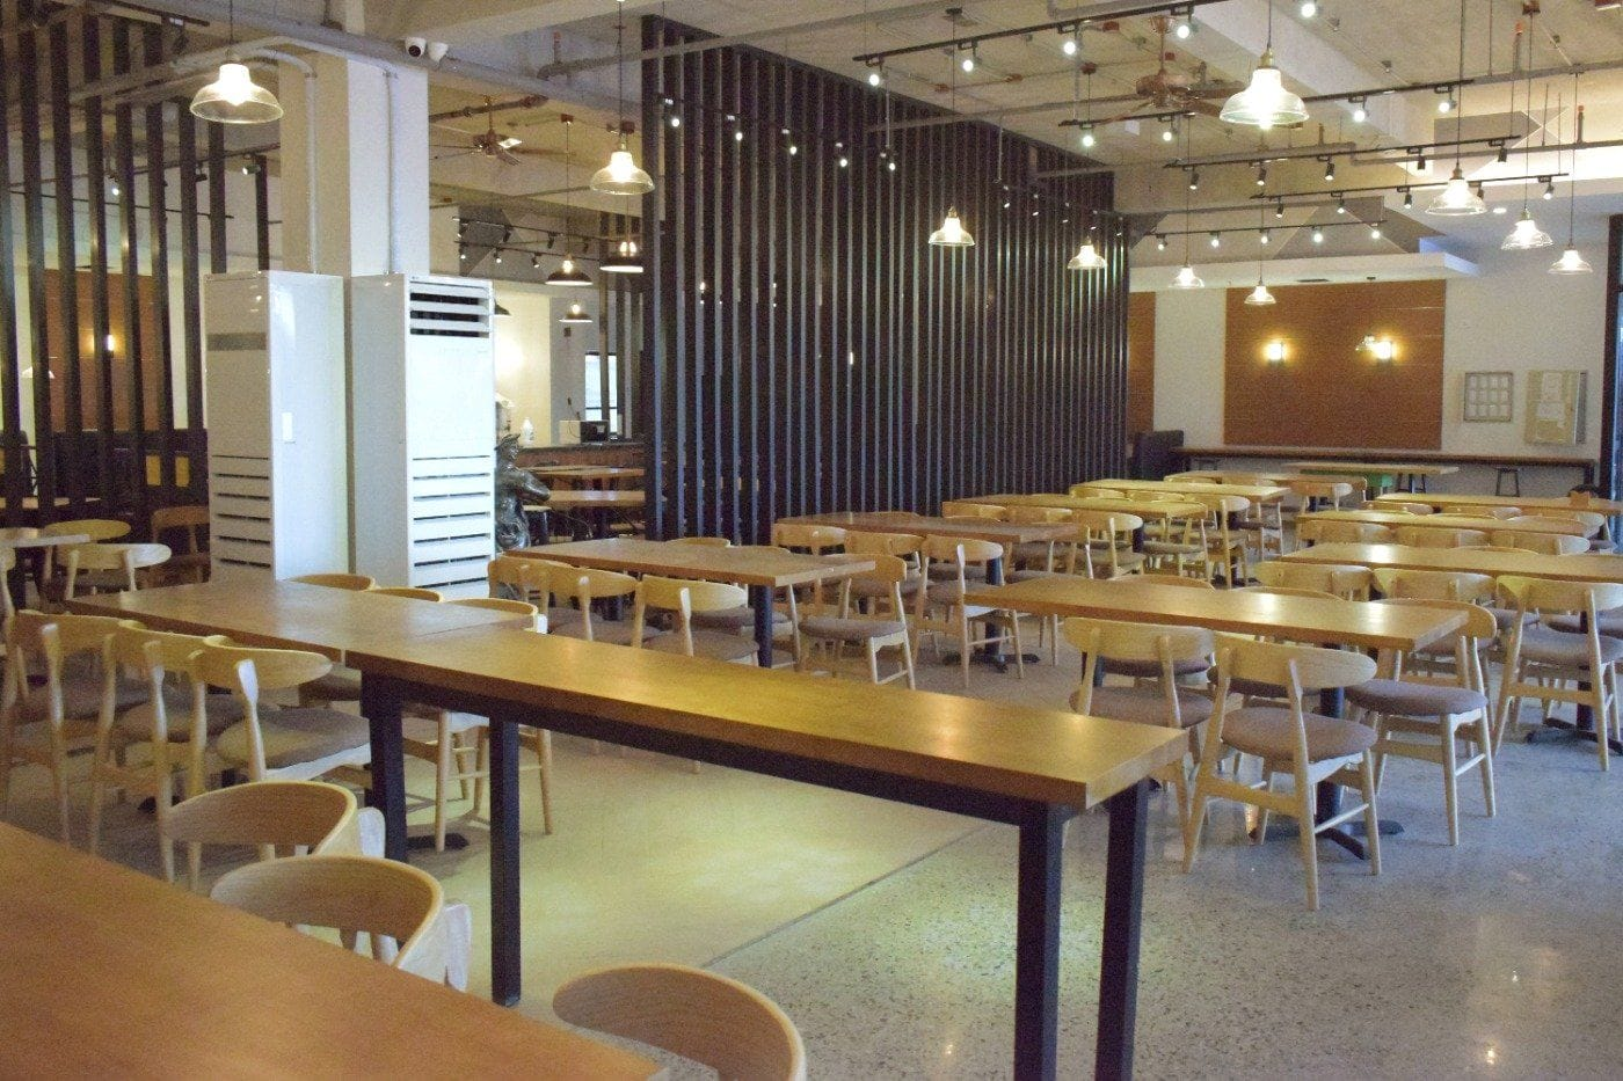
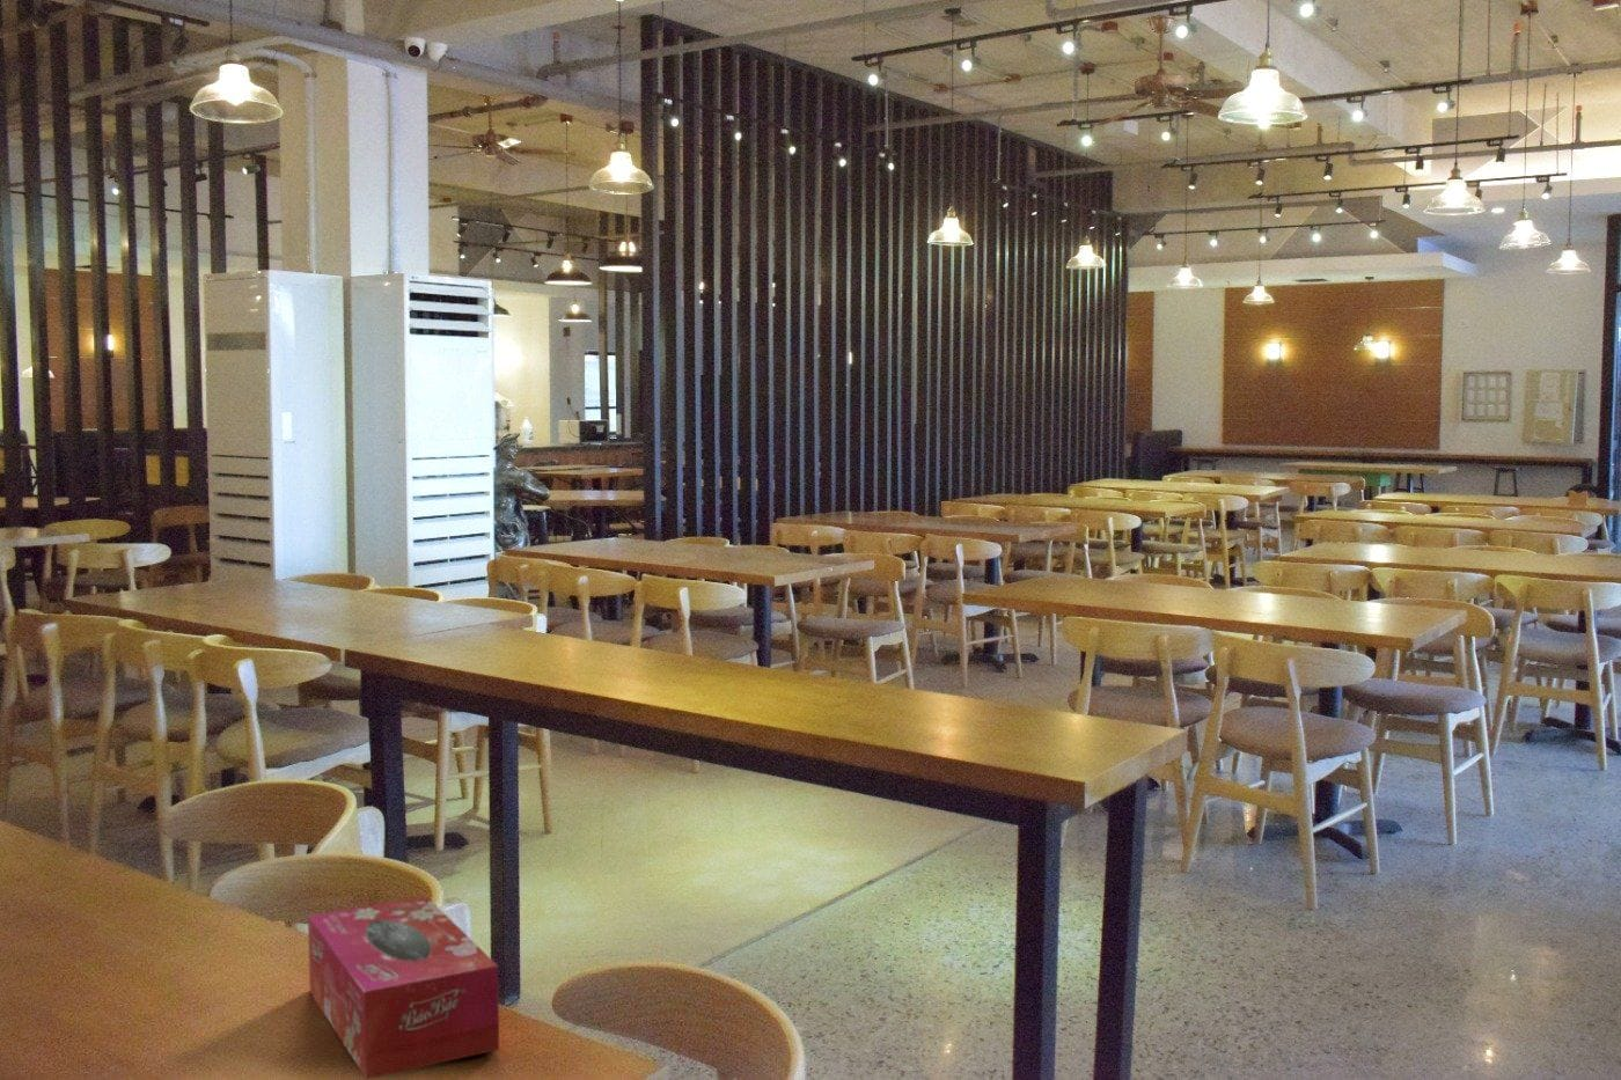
+ tissue box (398, 979)
